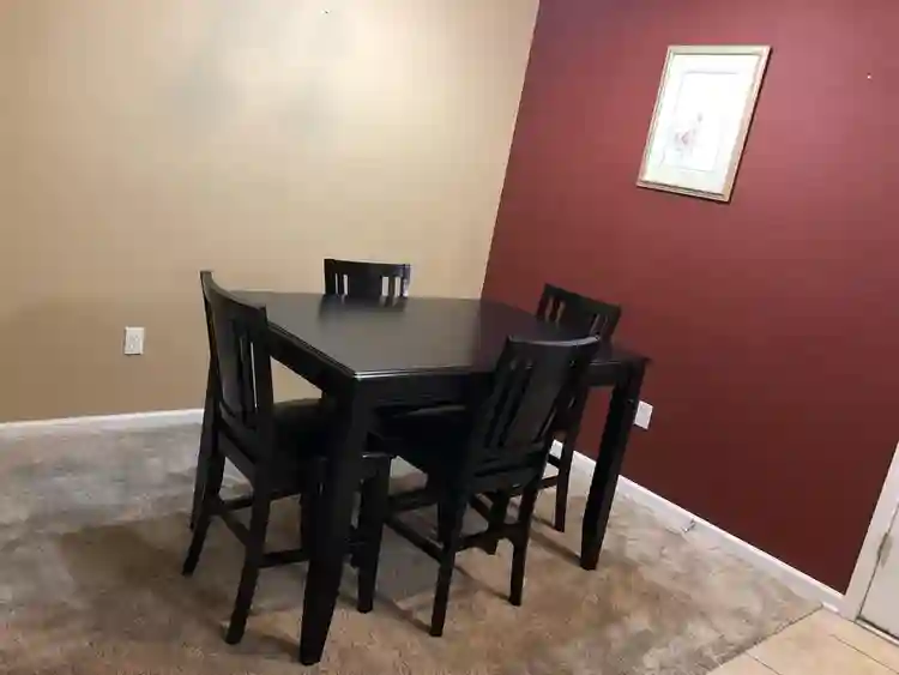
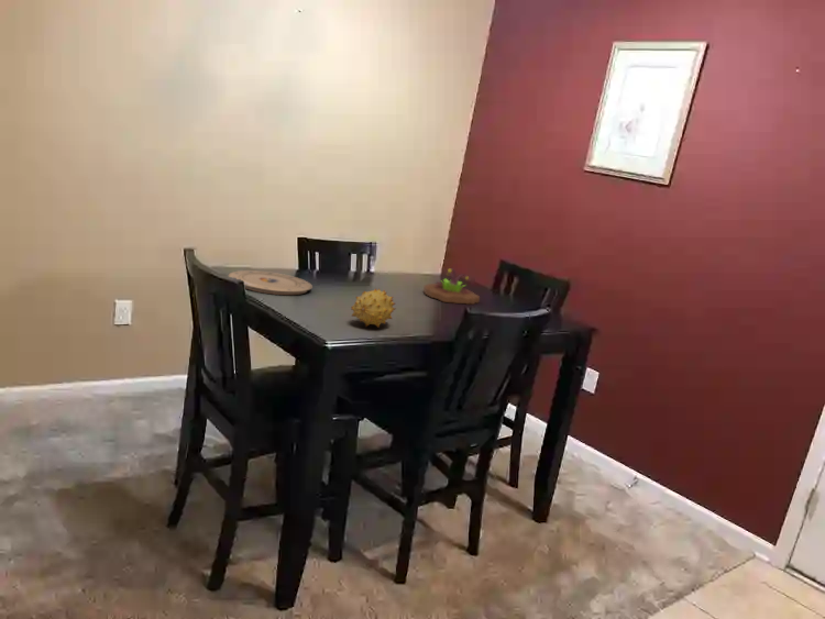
+ fruit (374, 306)
+ succulent planter (452, 283)
+ plate (270, 283)
